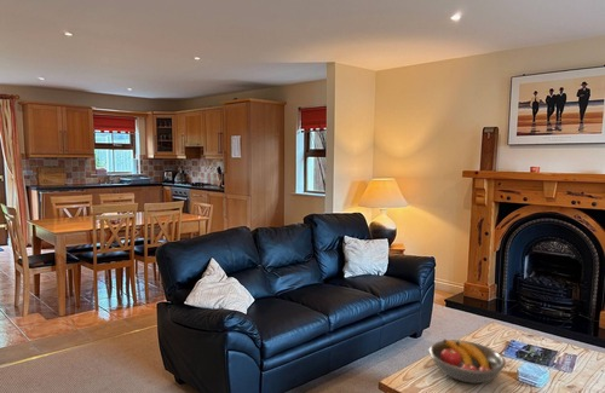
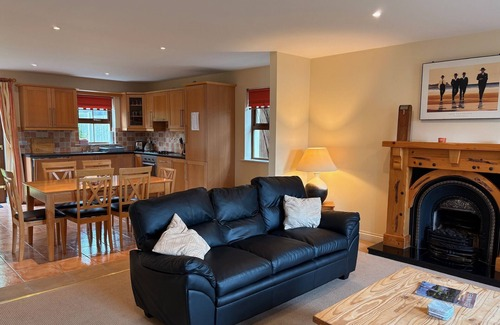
- fruit bowl (465, 362)
